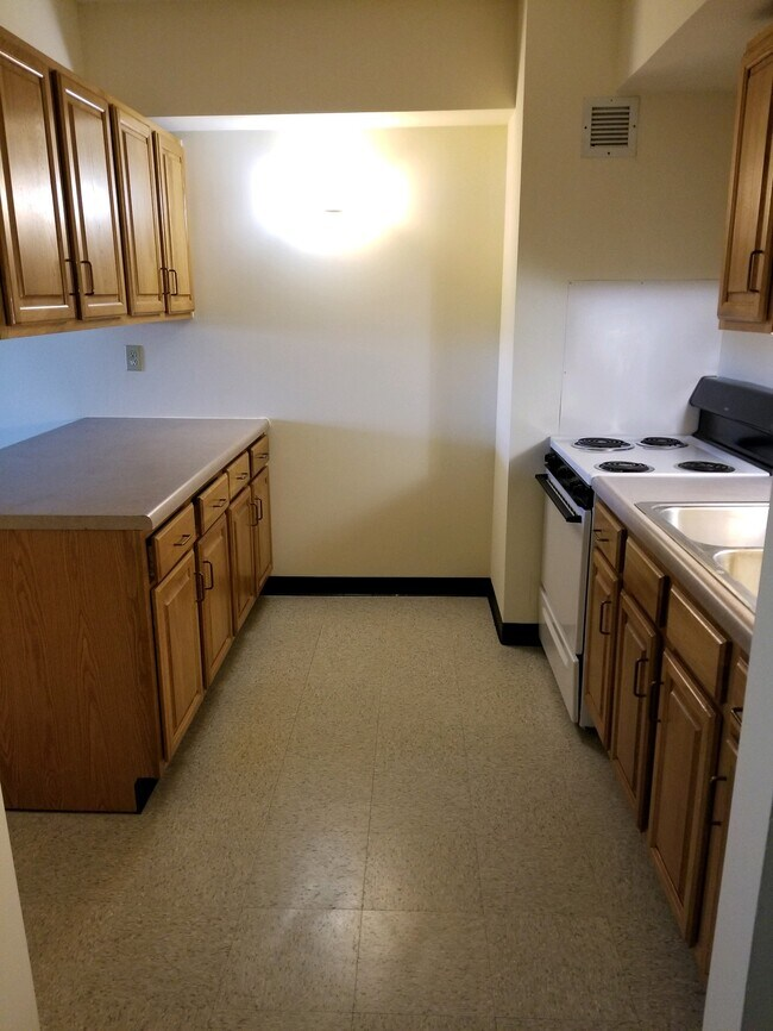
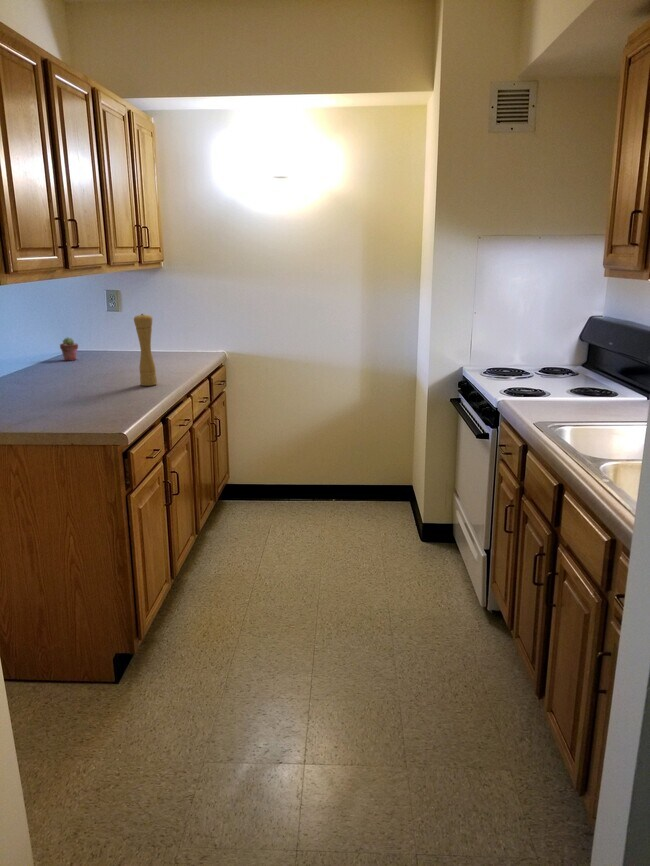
+ potted succulent (69, 348)
+ pepper mill (145, 349)
